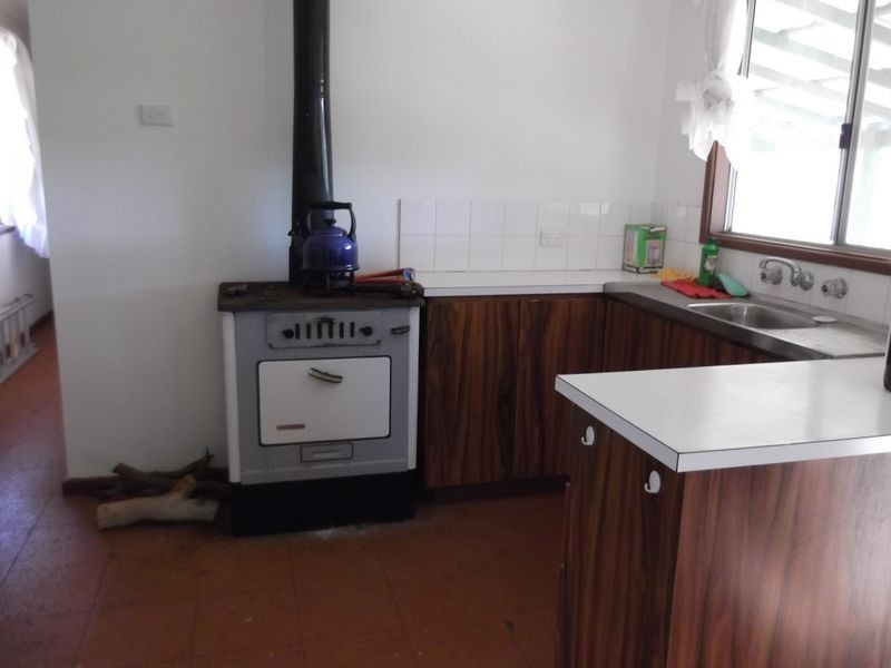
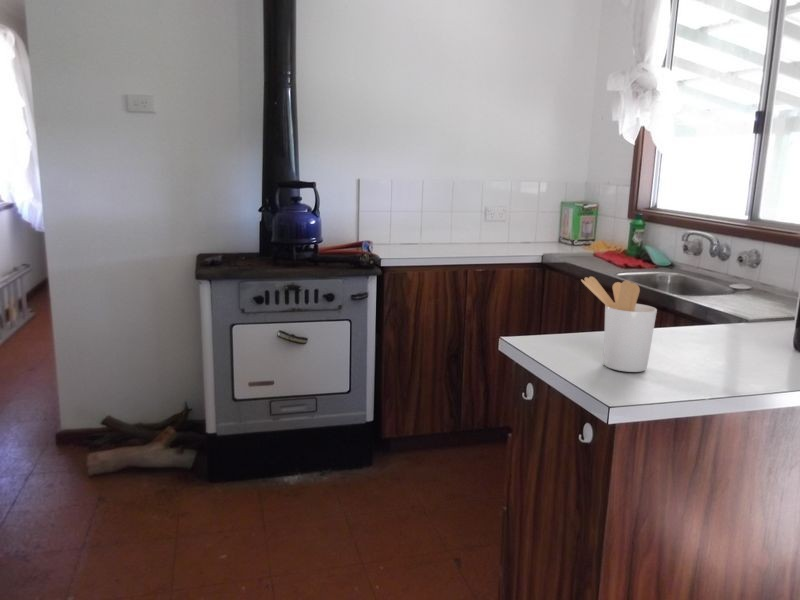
+ utensil holder (615, 321)
